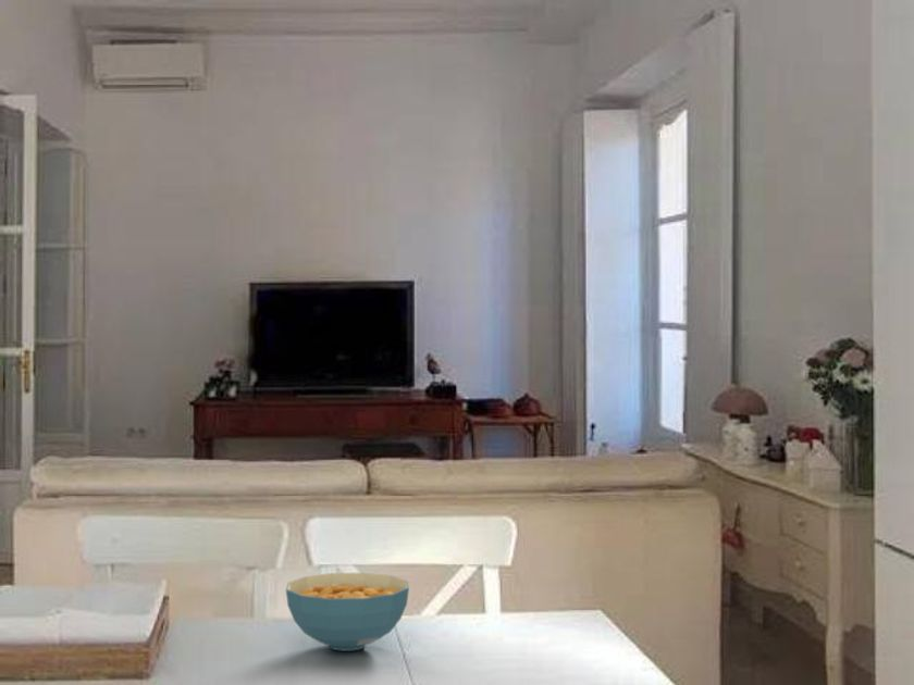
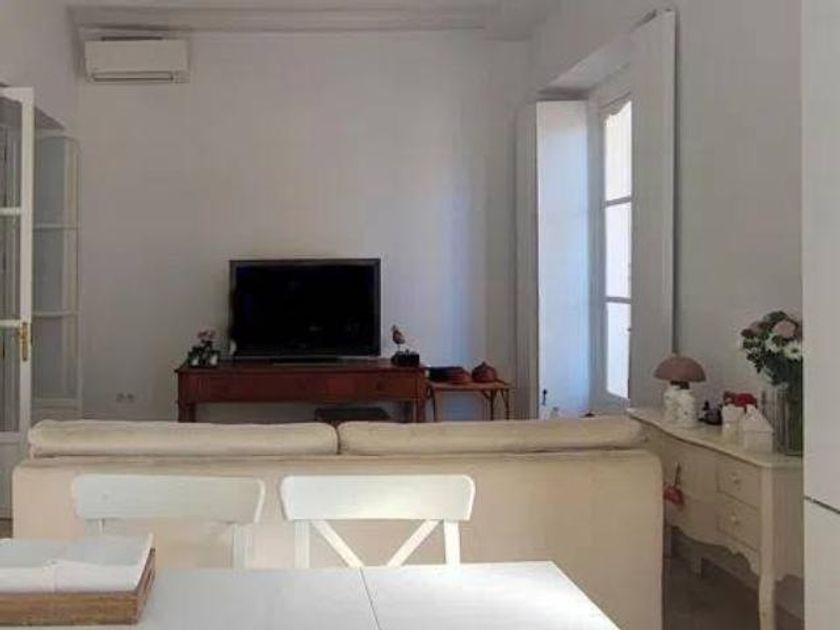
- cereal bowl (347, 615)
